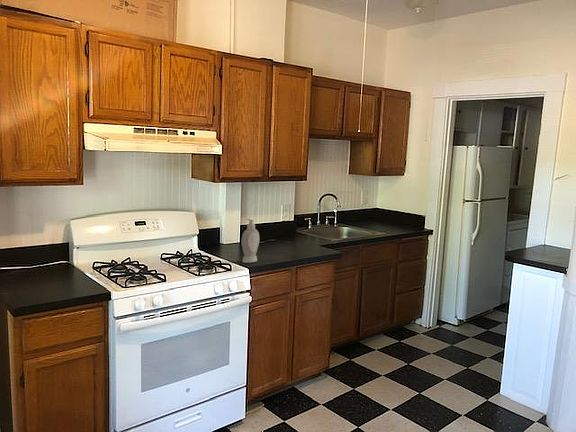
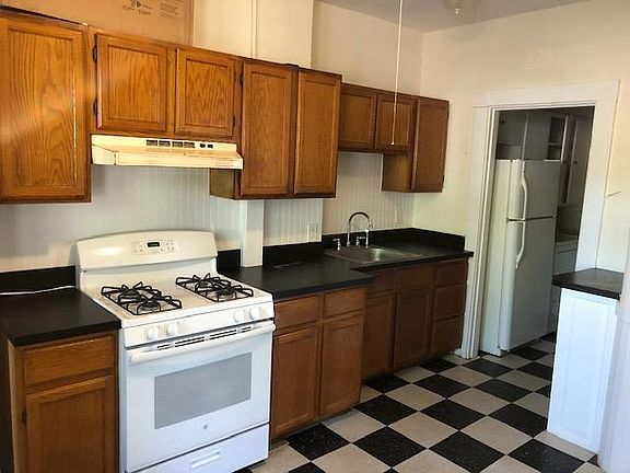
- soap bottle (249, 240)
